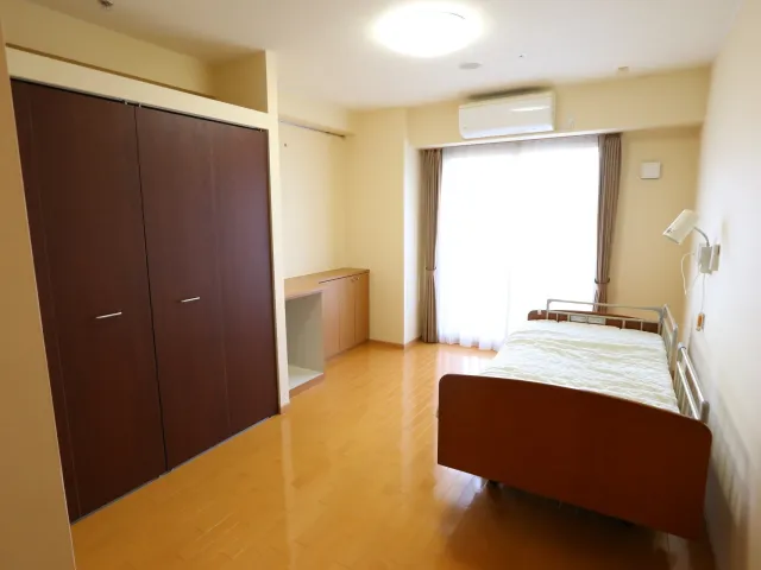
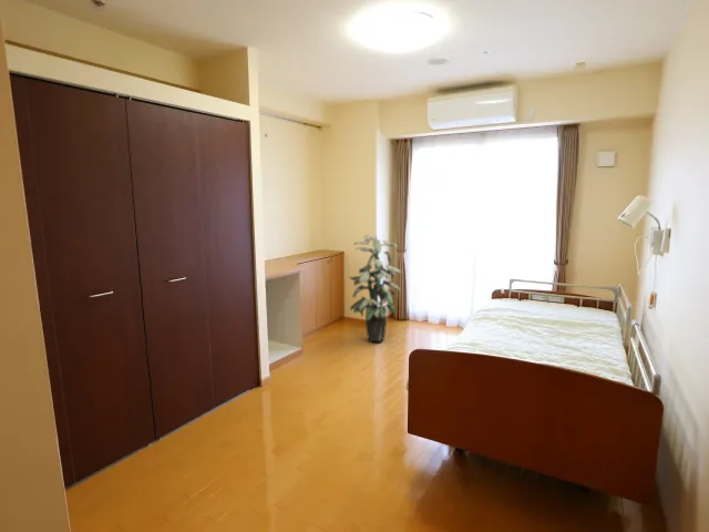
+ indoor plant (373, 287)
